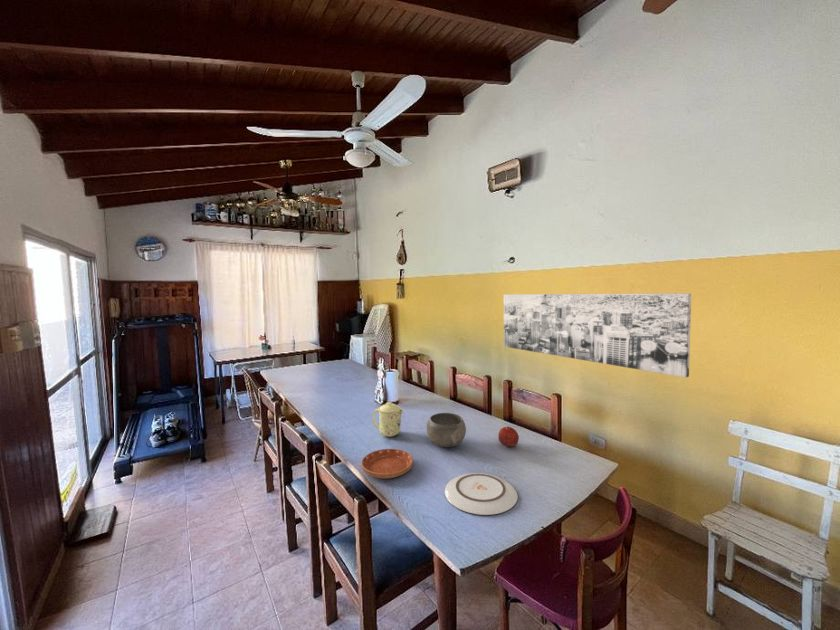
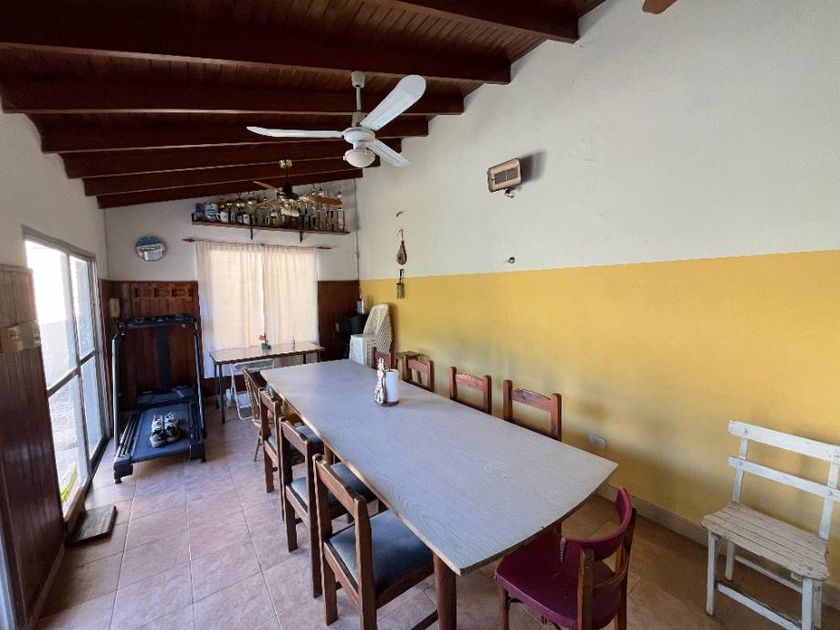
- plate (480, 489)
- fruit (508, 436)
- mug (388, 418)
- saucer (387, 463)
- bowl (446, 431)
- wall art (575, 326)
